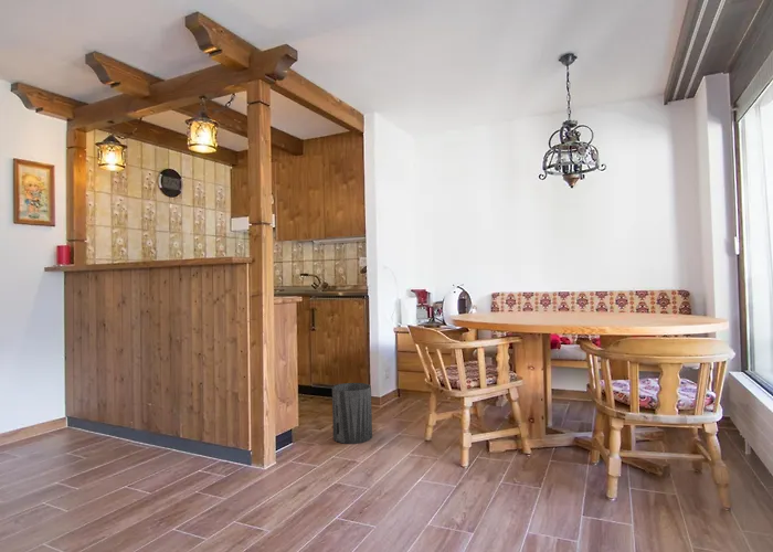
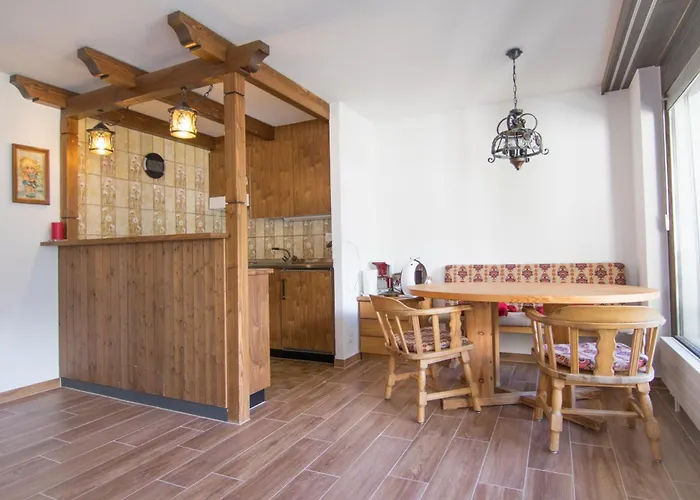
- trash can (351, 412)
